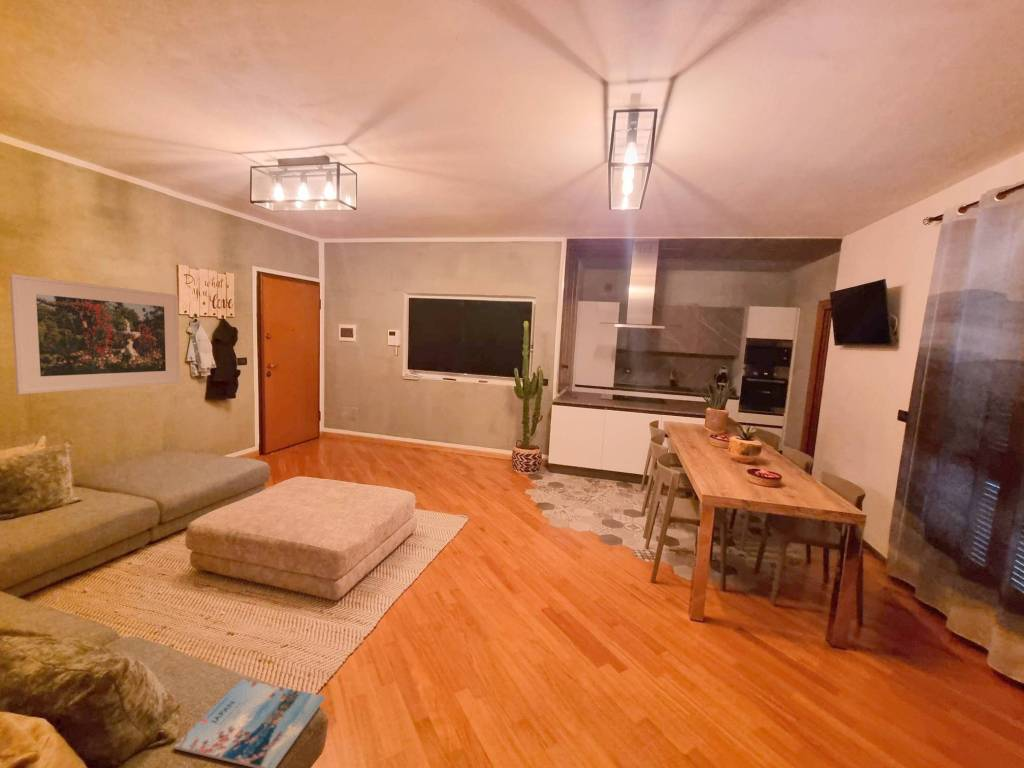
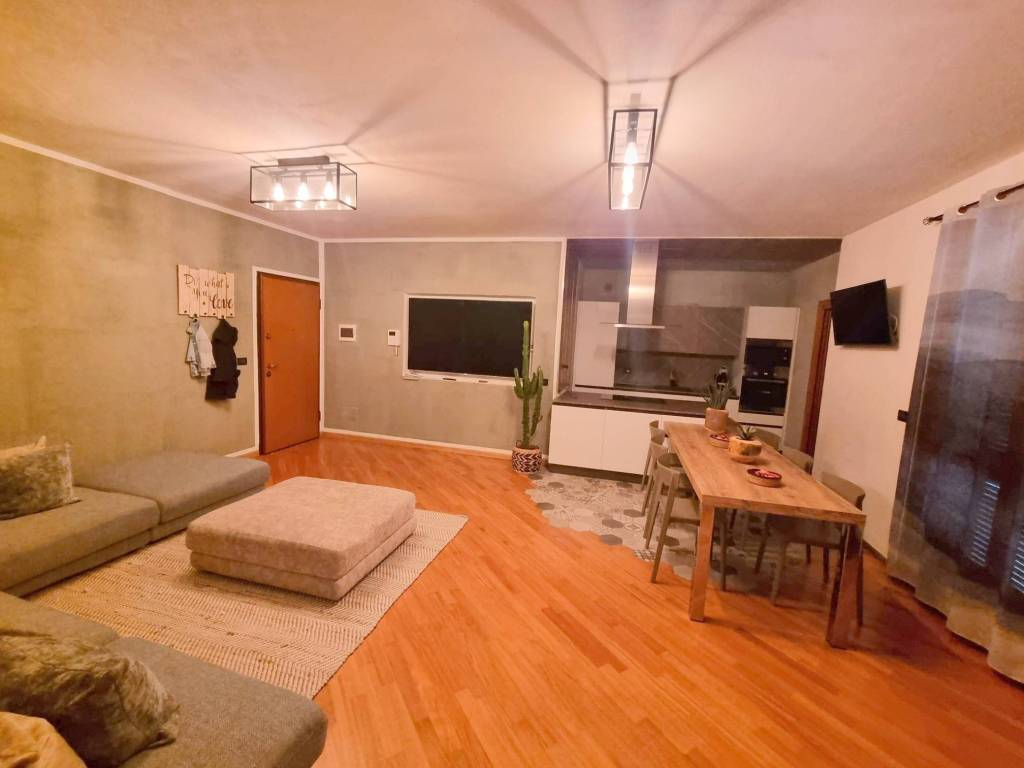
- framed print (108, 337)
- magazine (255, 720)
